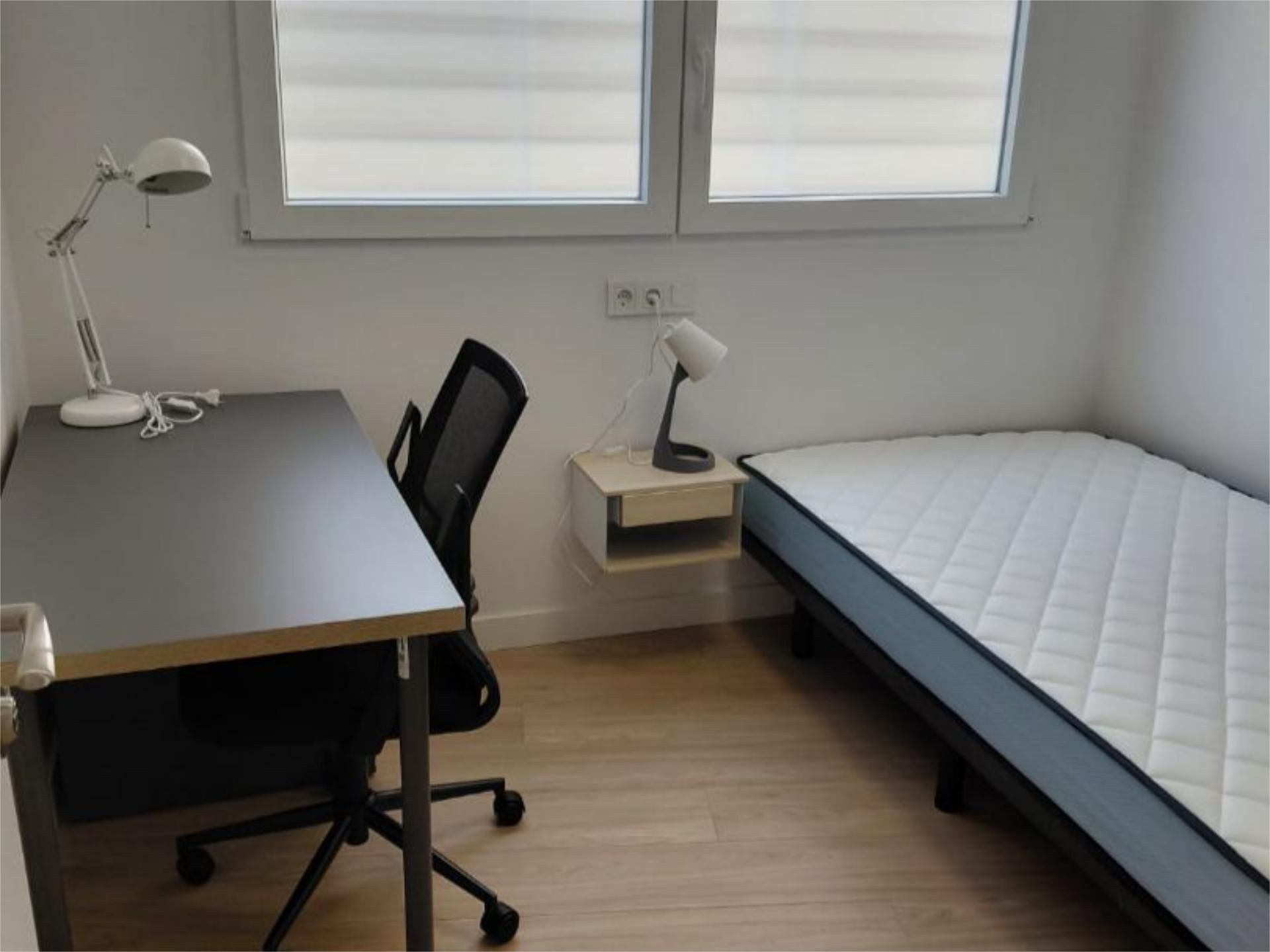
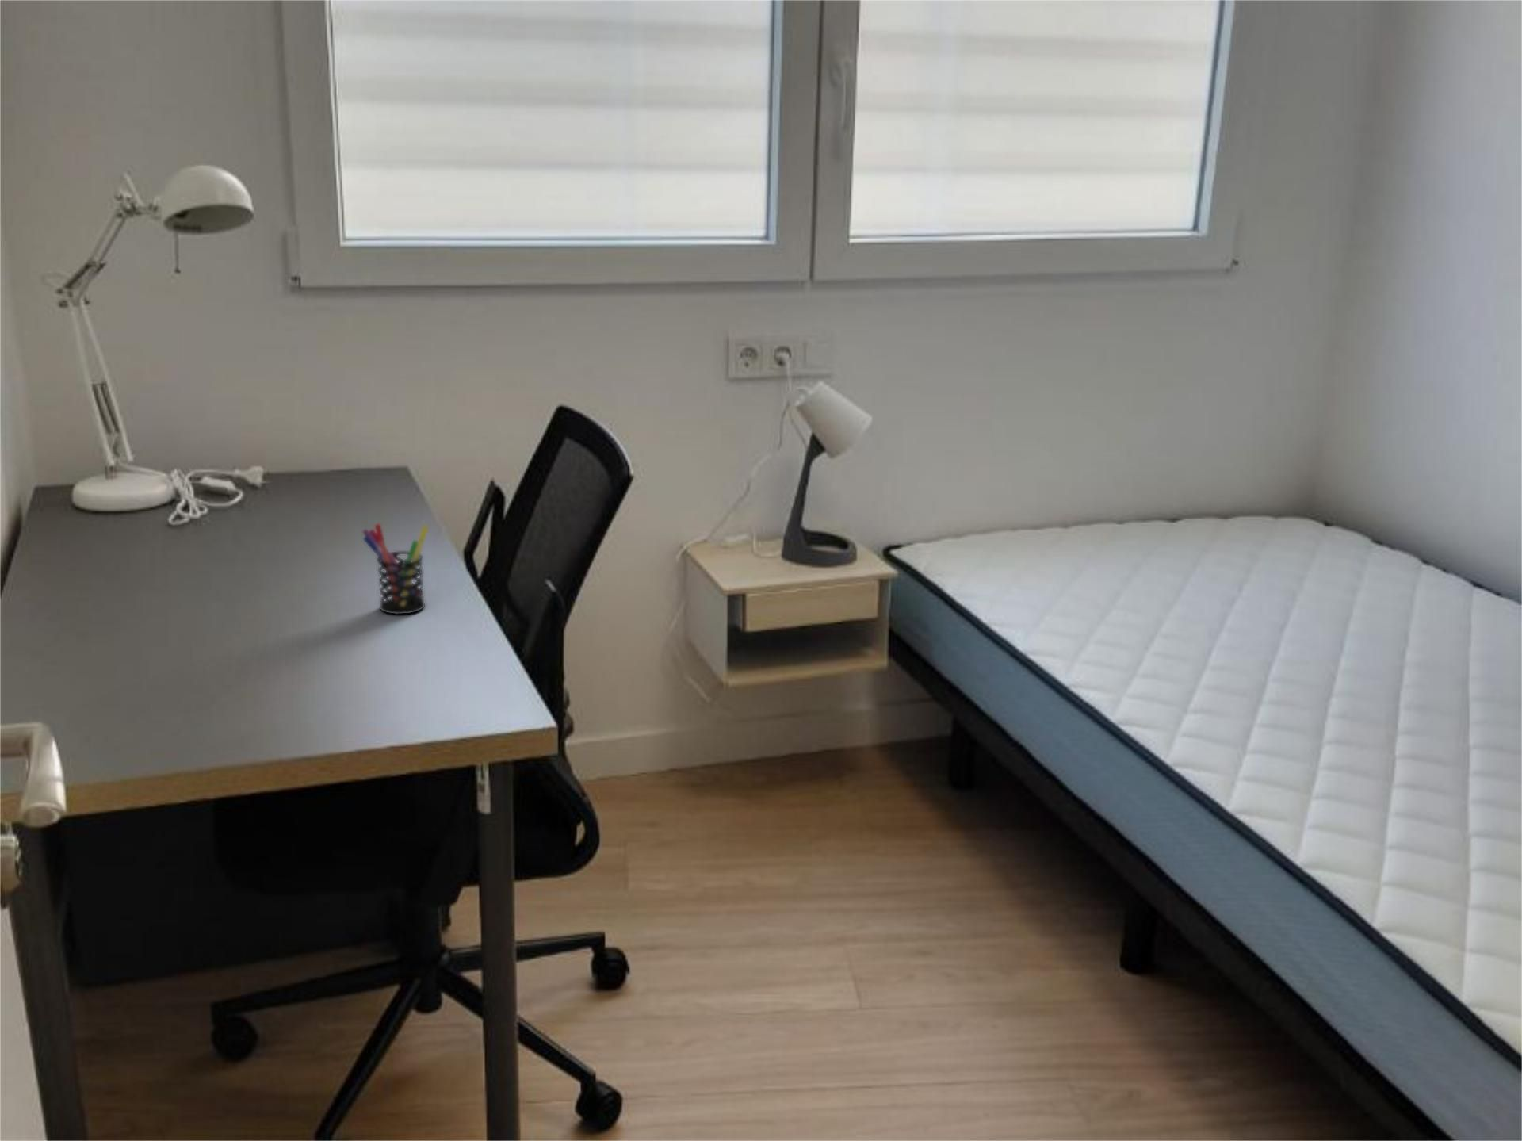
+ pen holder (400, 566)
